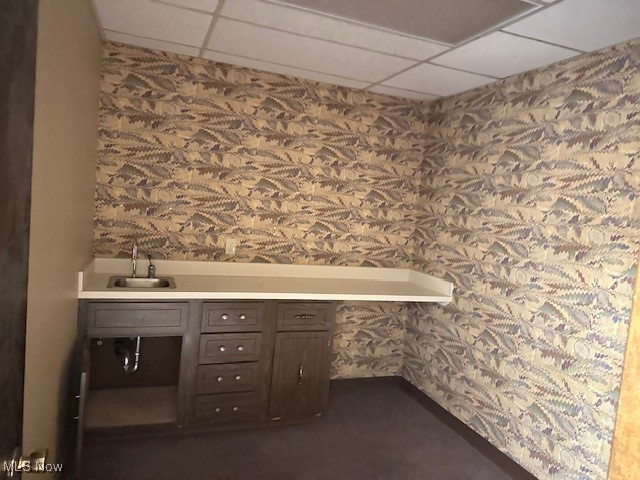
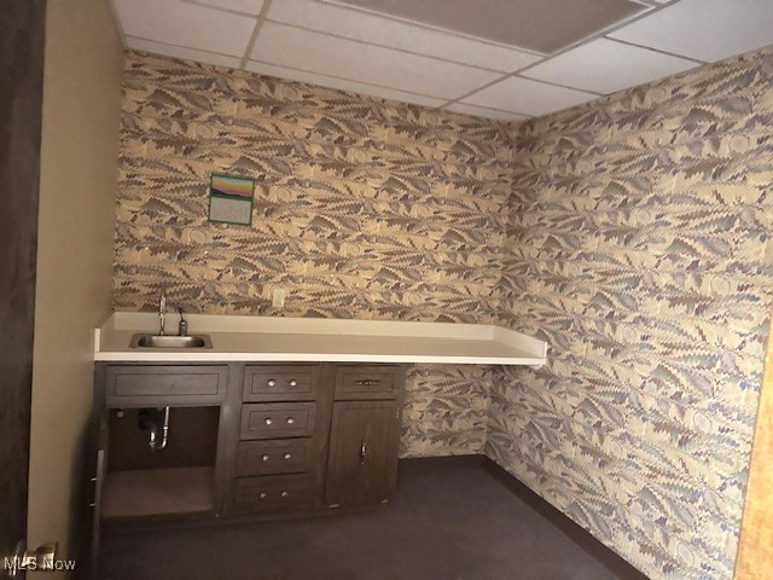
+ calendar (231, 198)
